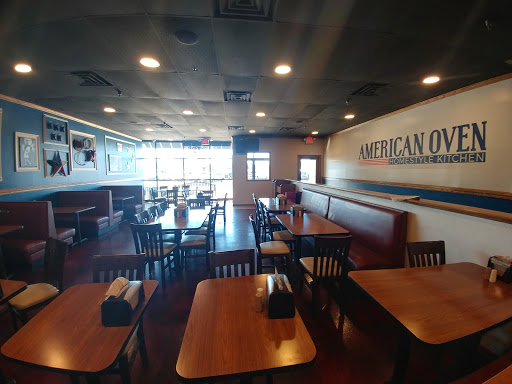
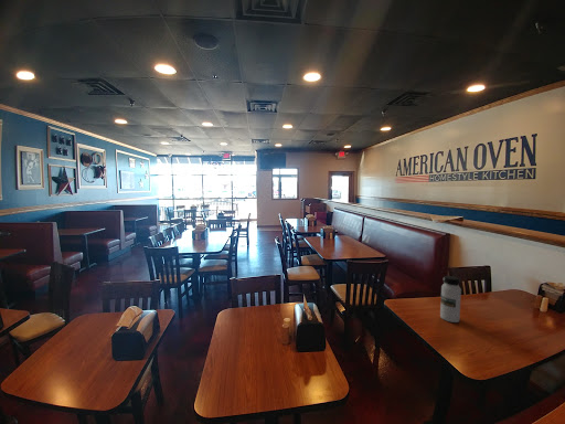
+ water bottle (450, 298)
